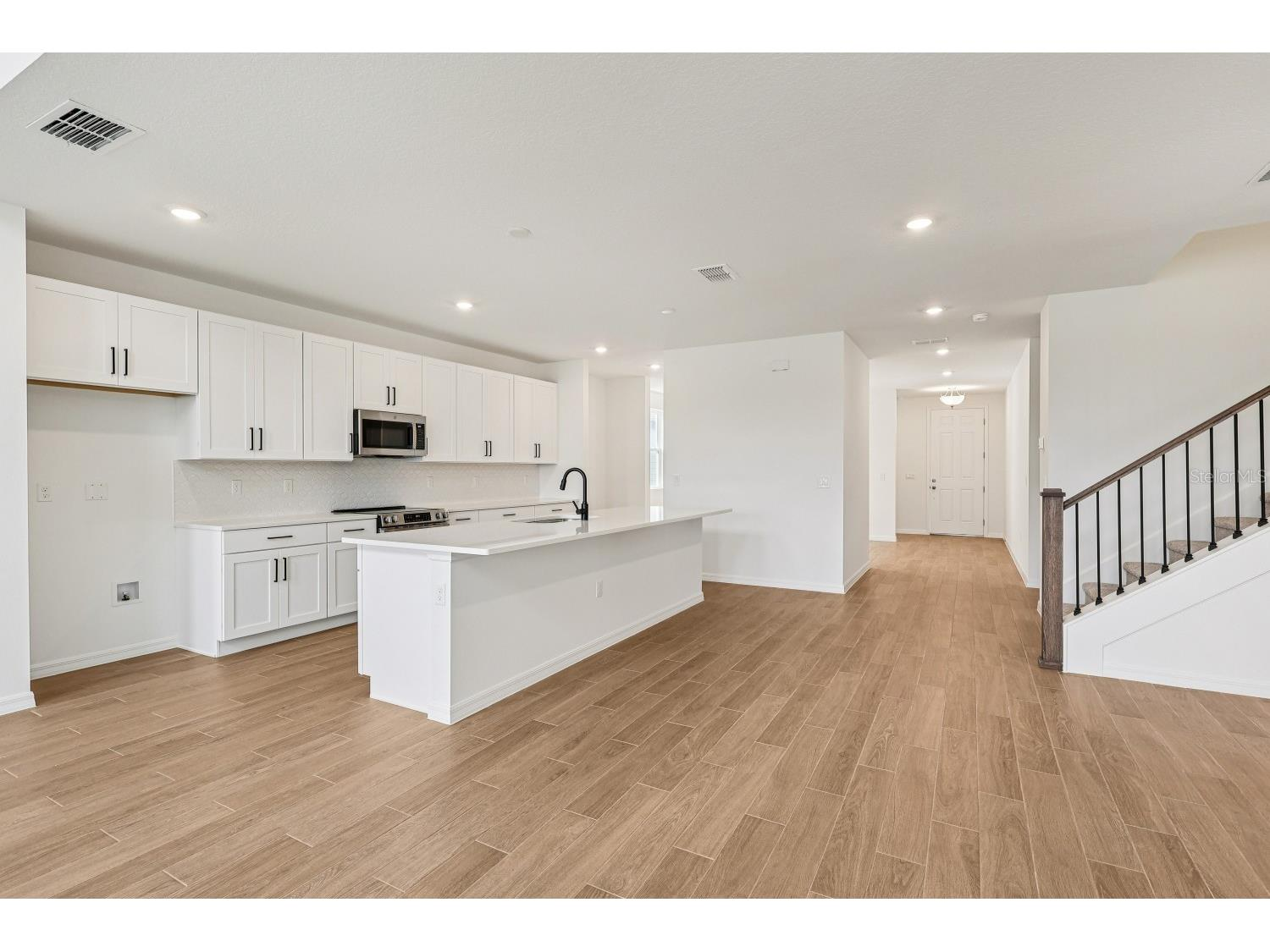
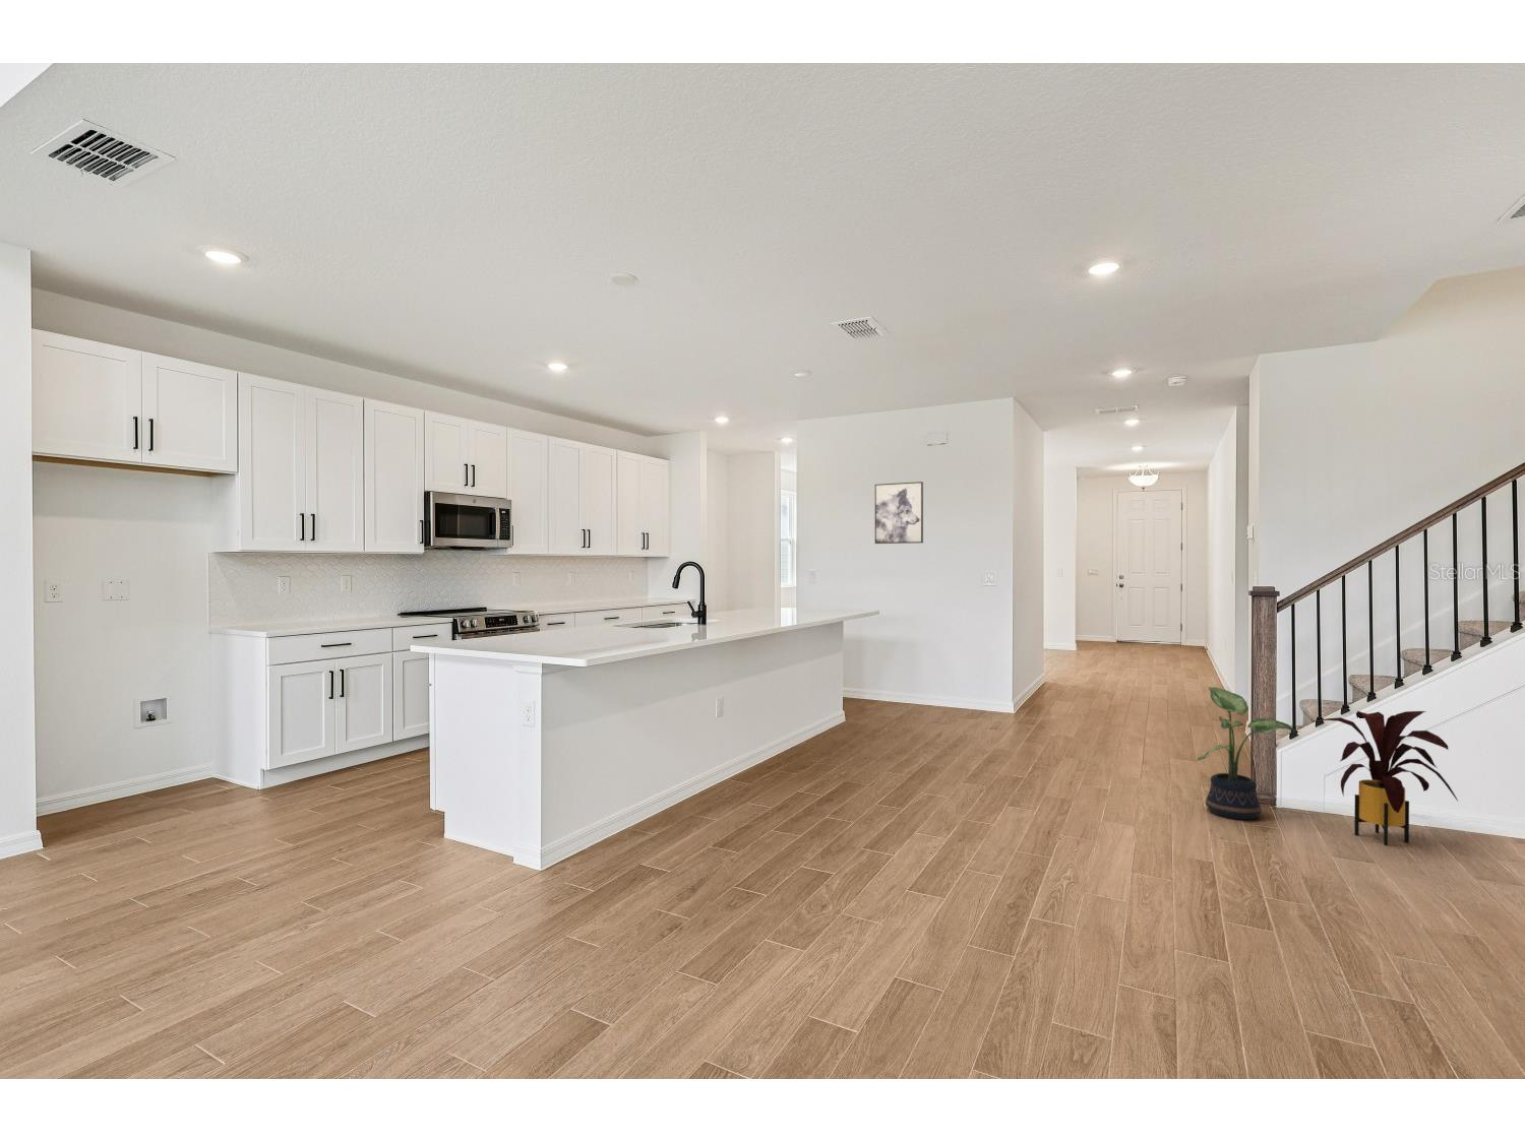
+ wall art (898, 513)
+ house plant (1377, 772)
+ potted plant (1239, 752)
